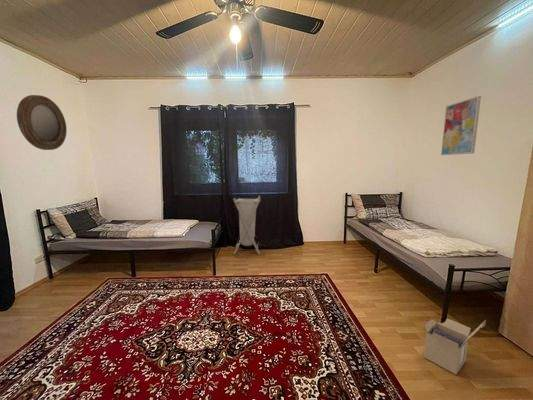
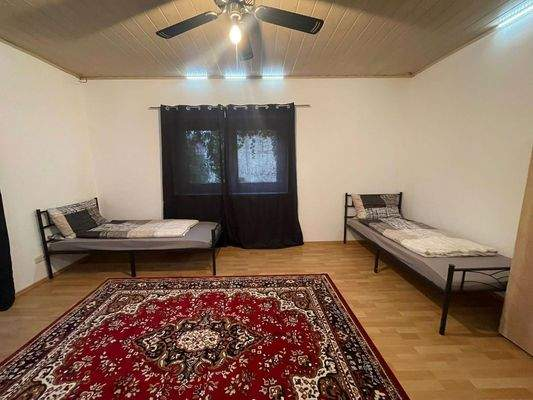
- laundry hamper (247, 224)
- wall art (459, 128)
- cardboard box (452, 337)
- home mirror (44, 123)
